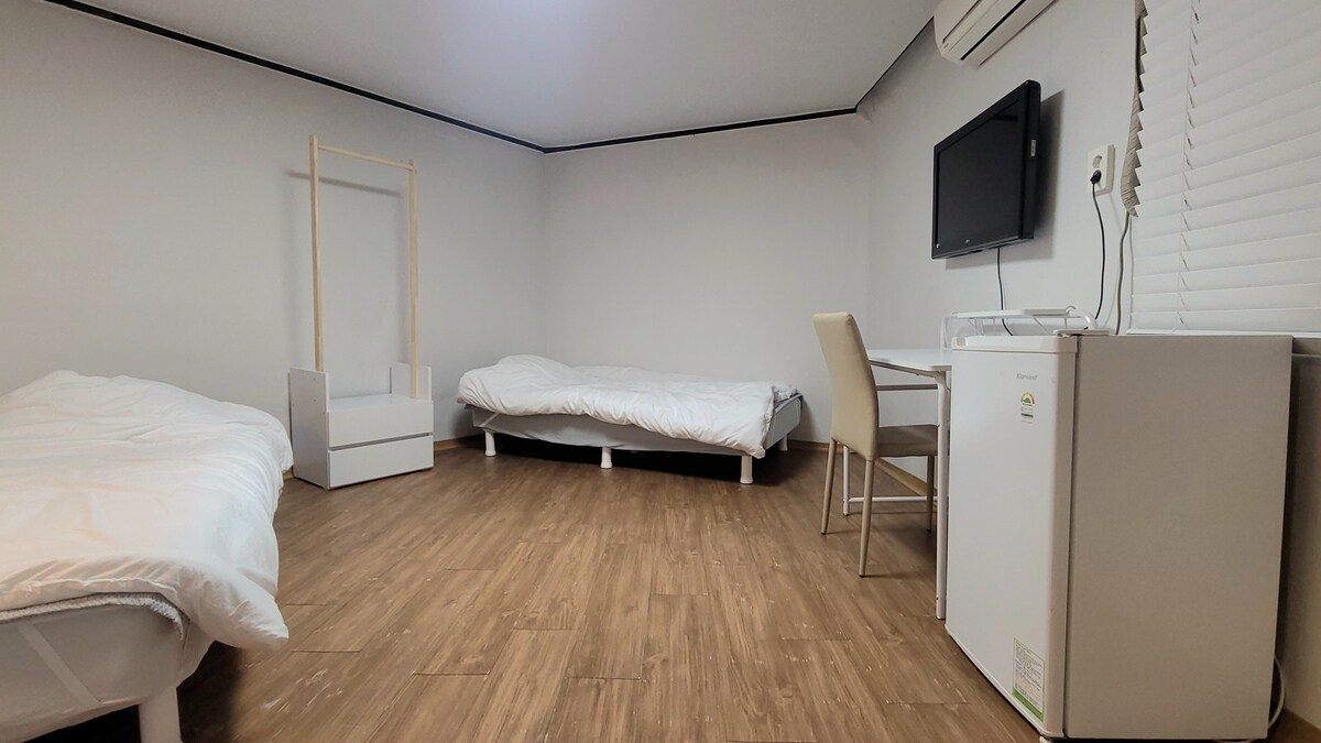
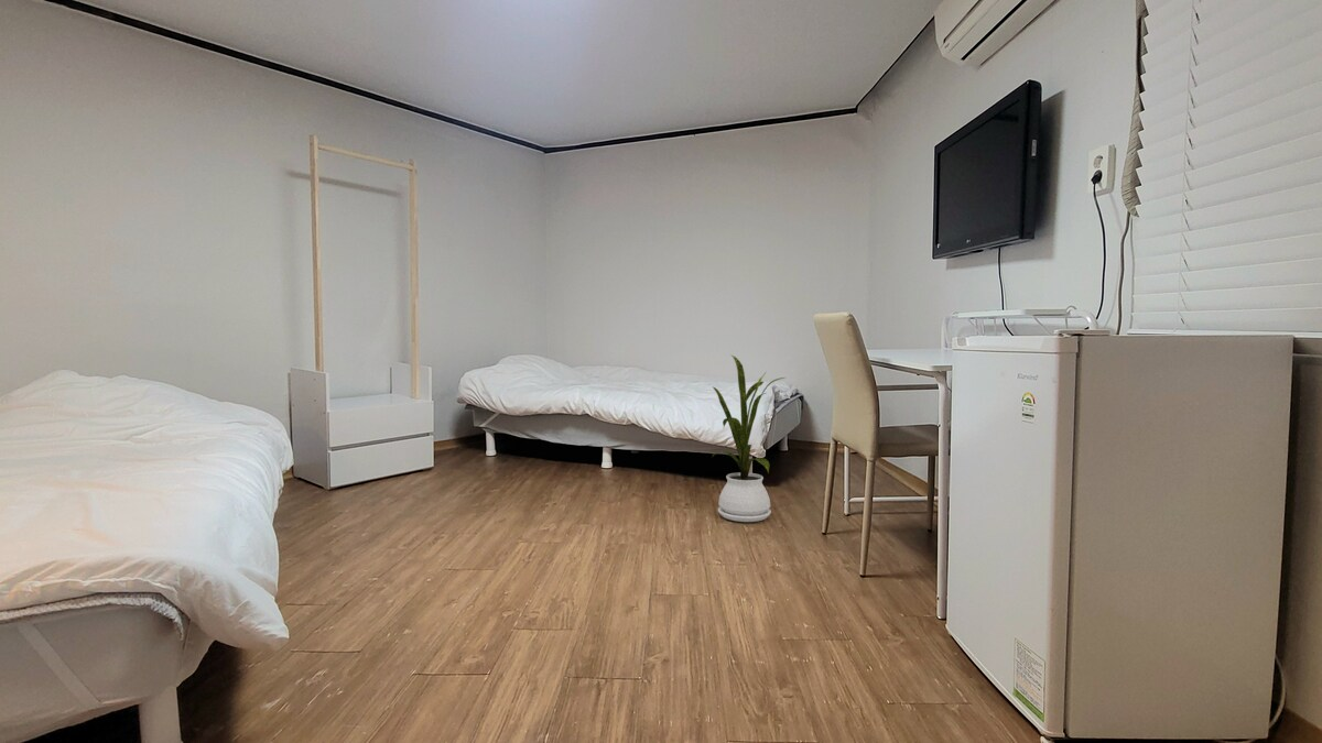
+ house plant (745, 435)
